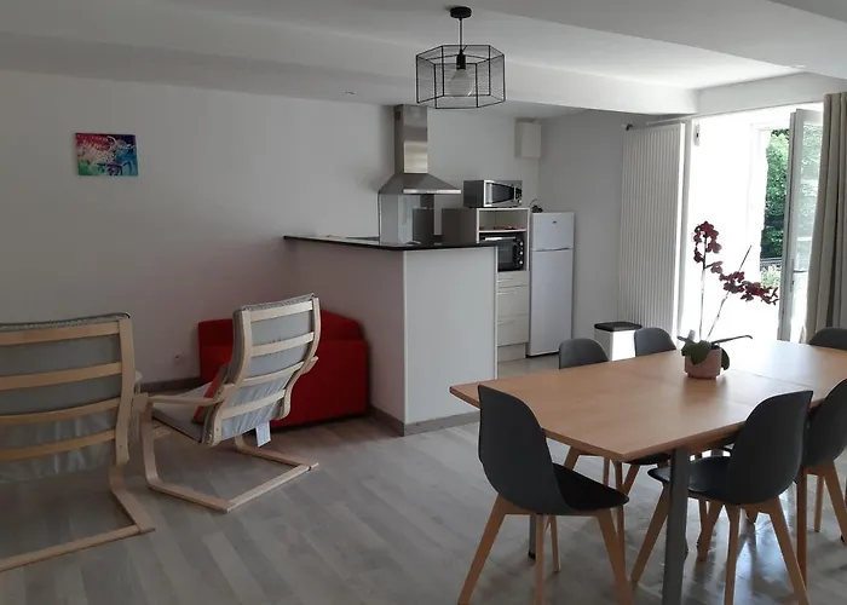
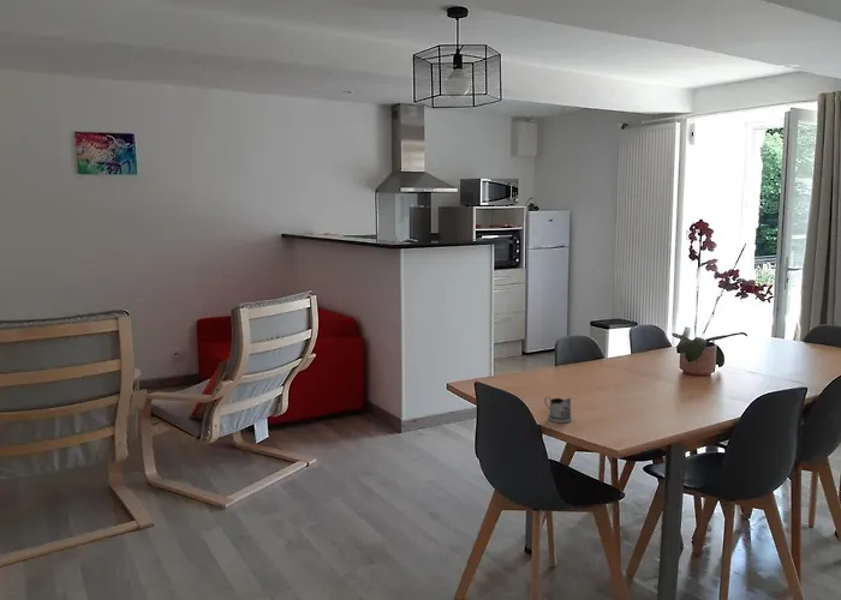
+ tea glass holder (556, 407)
